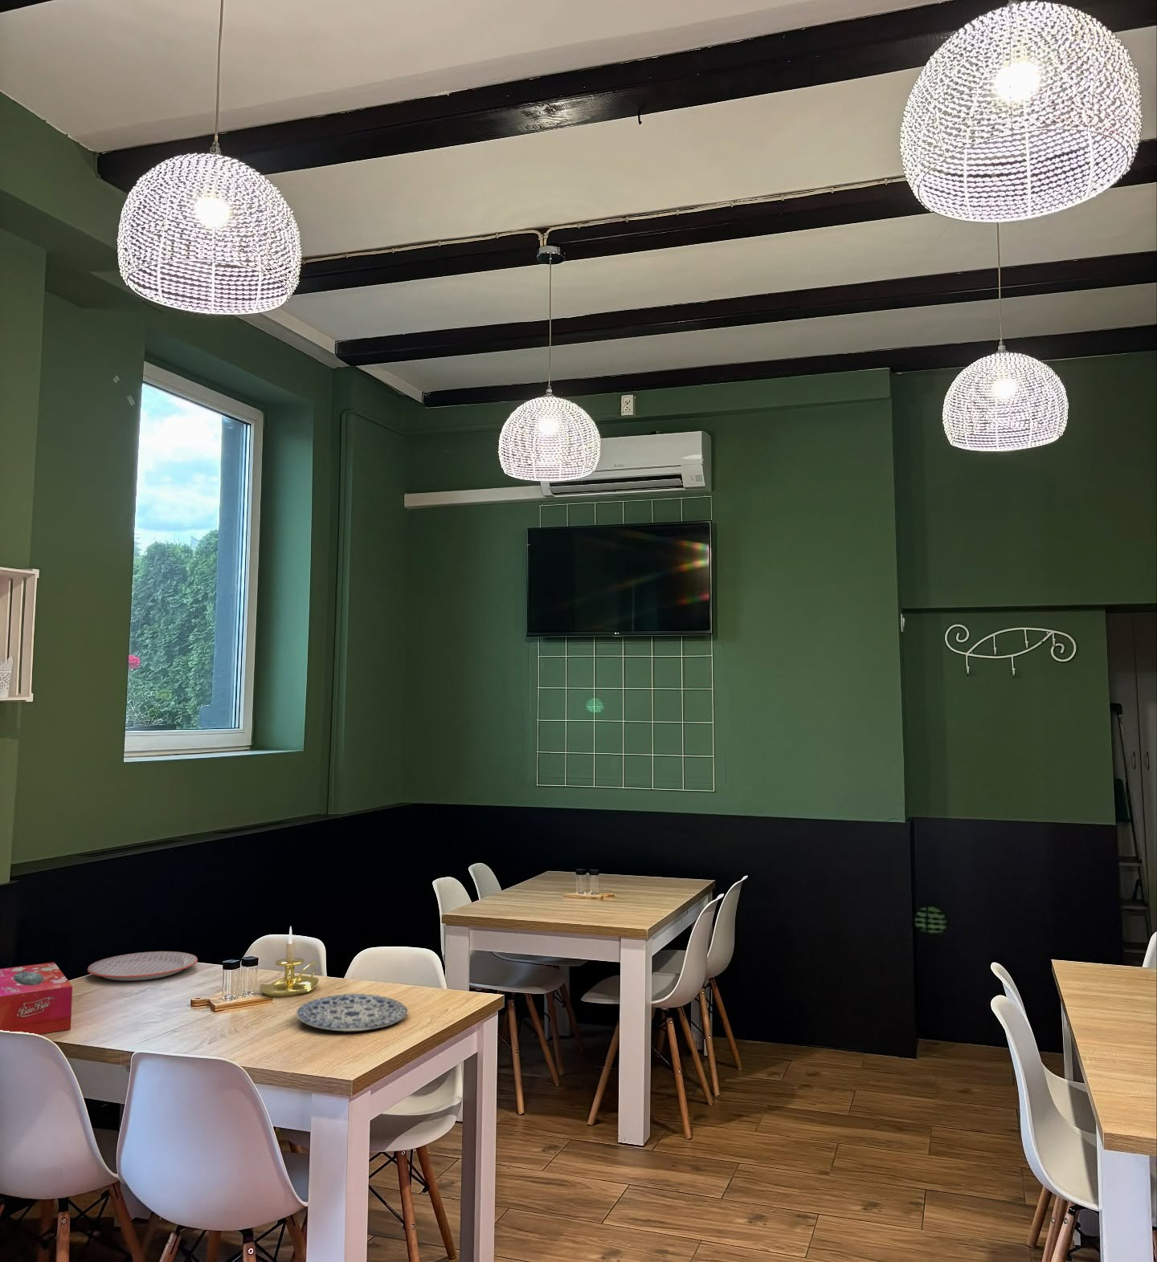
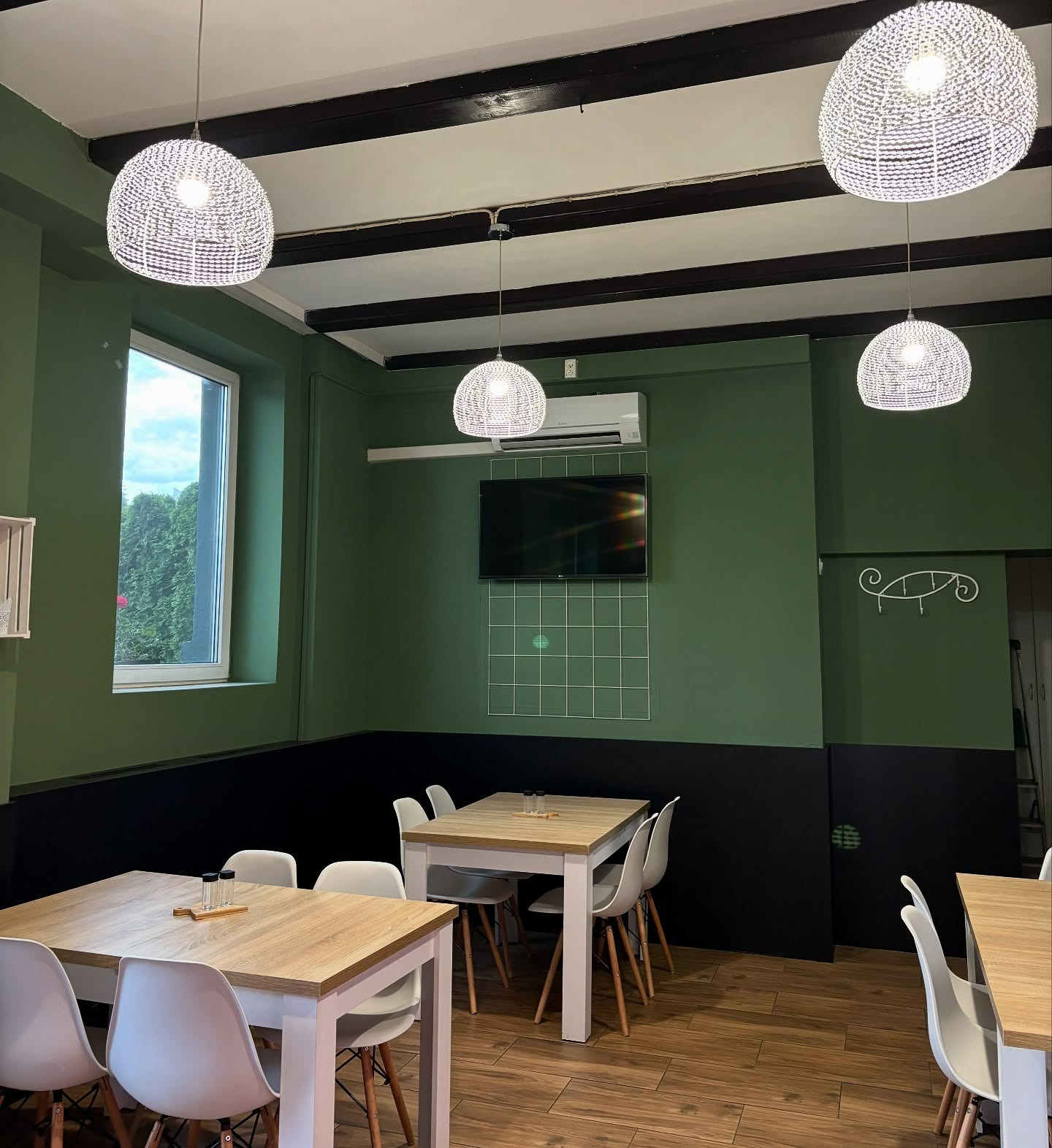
- plate (143, 966)
- plate (352, 1012)
- candle holder (294, 956)
- tissue box (27, 998)
